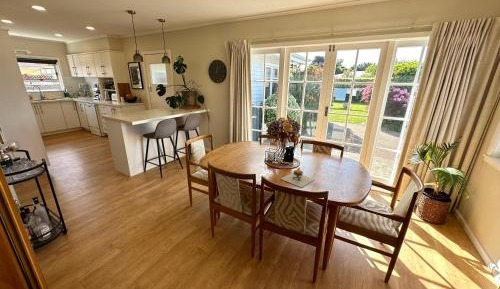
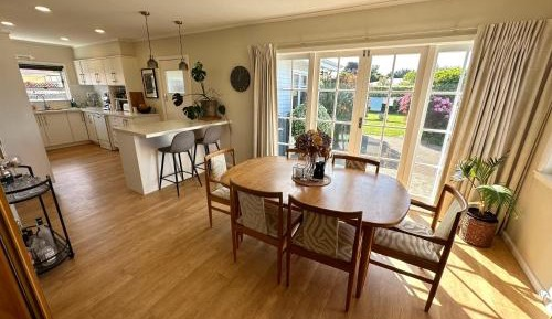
- candle (298, 173)
